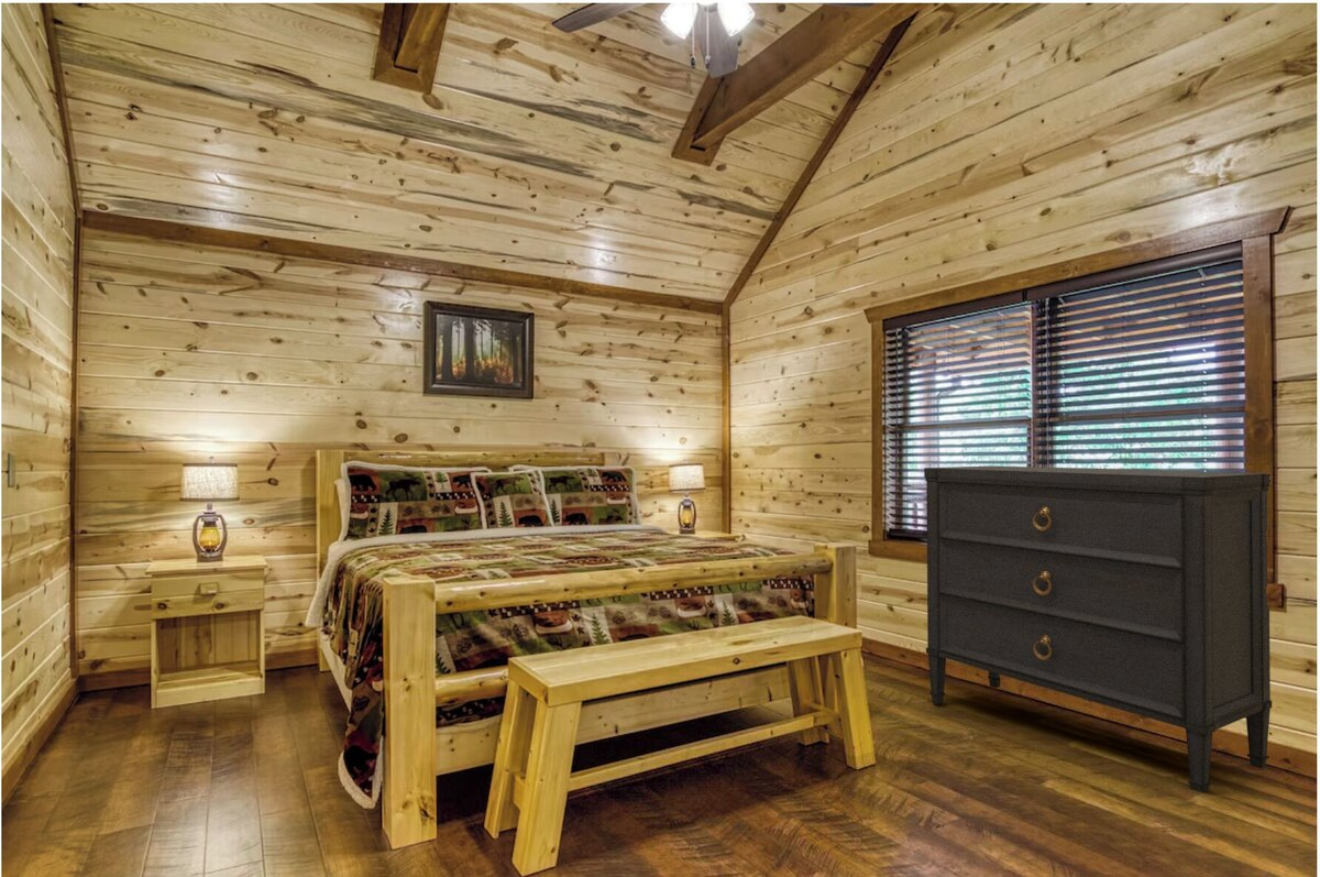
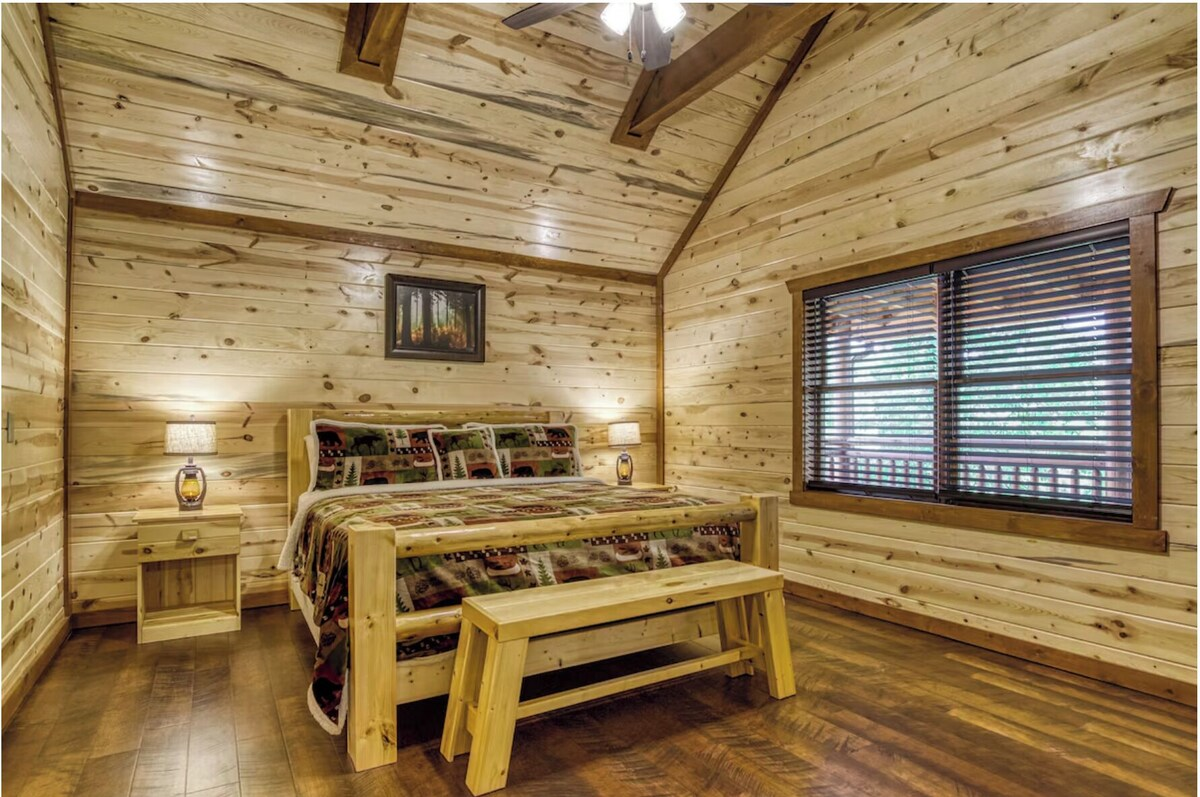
- dresser (1077, 601)
